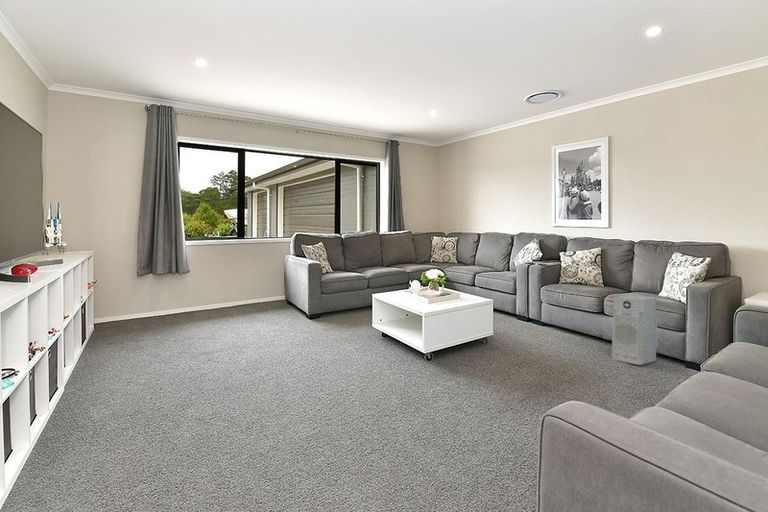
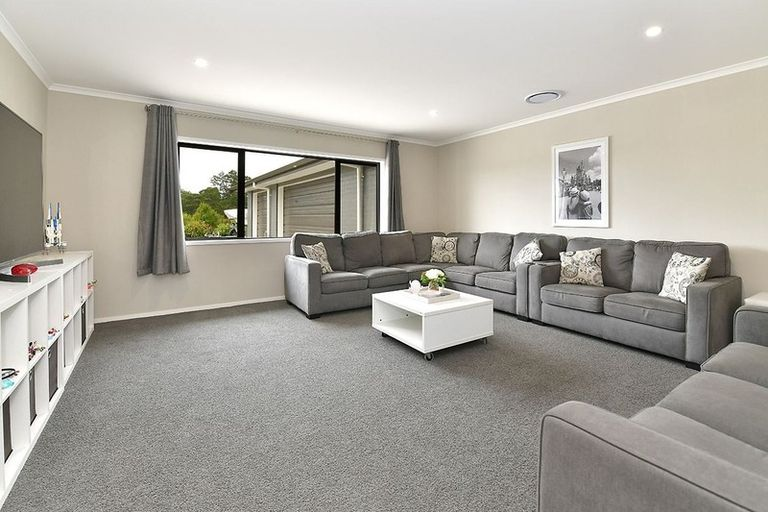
- air purifier (634, 328)
